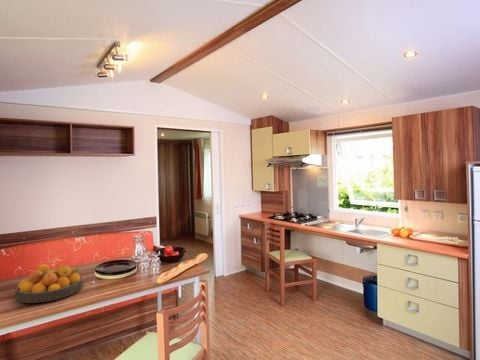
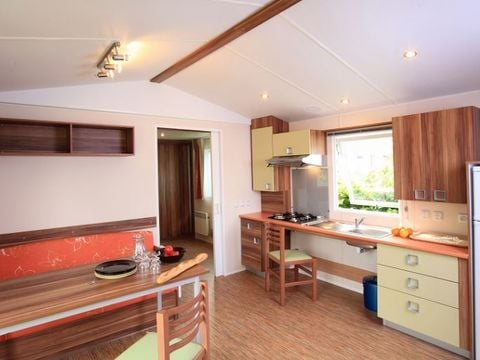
- fruit bowl (50, 279)
